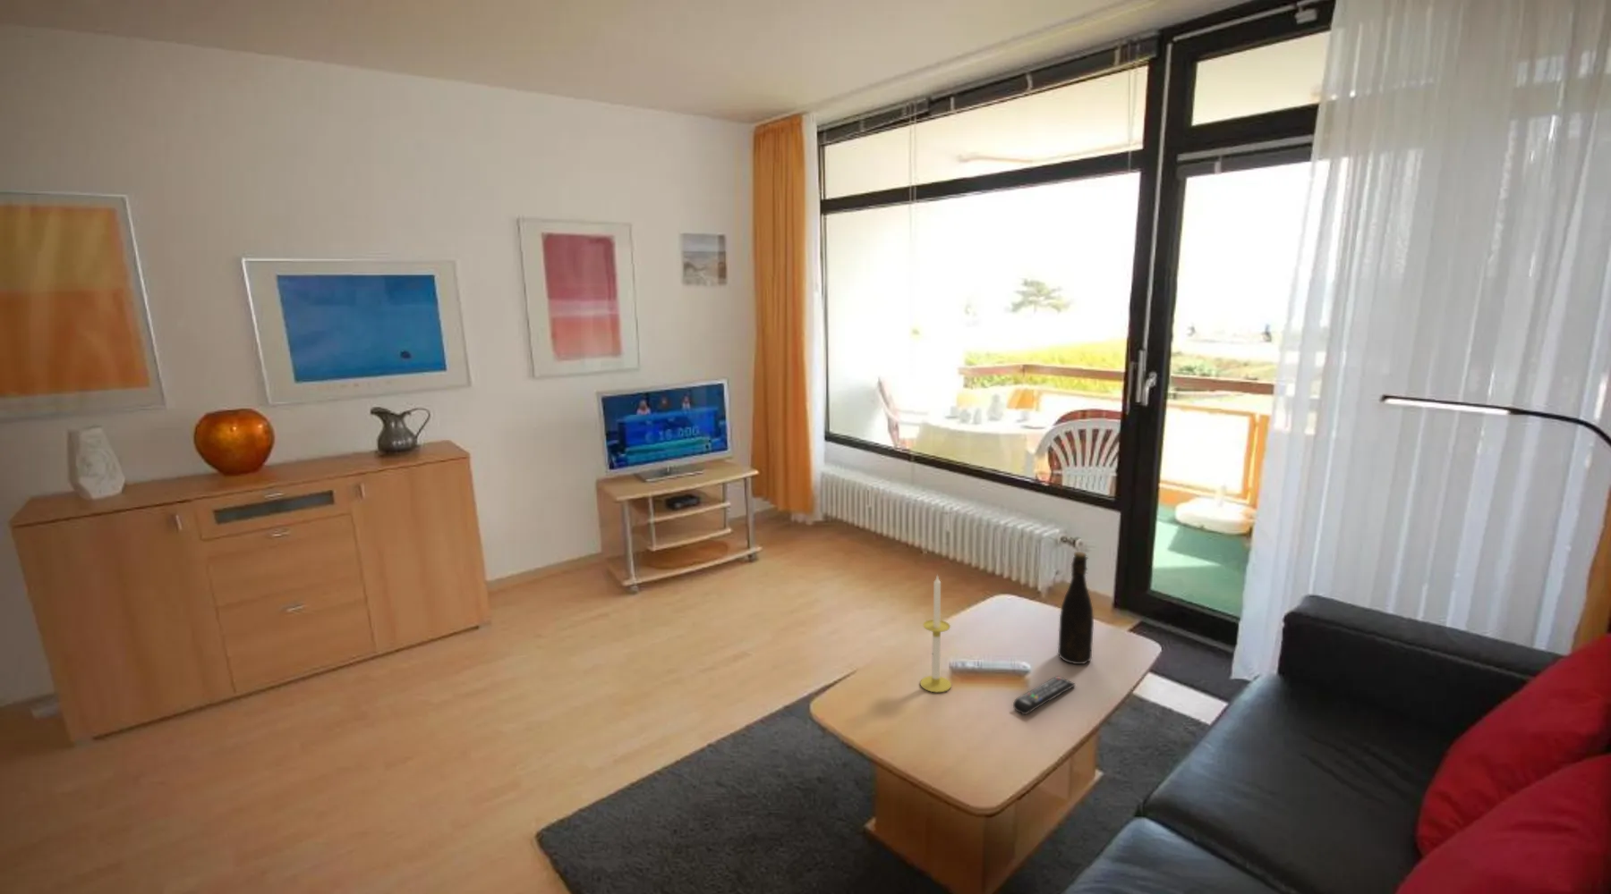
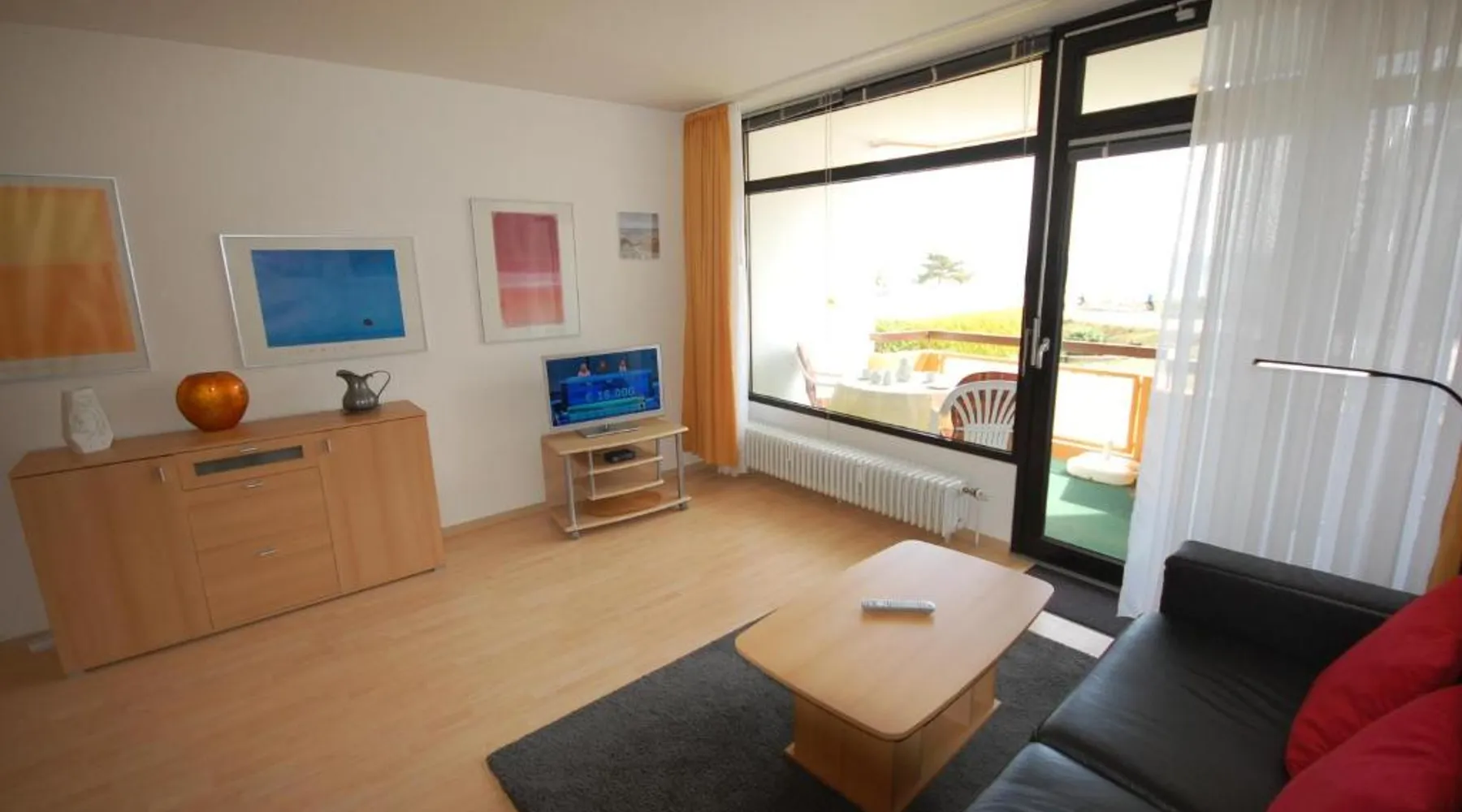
- bottle (1077, 607)
- remote control (1045, 694)
- candle (937, 630)
